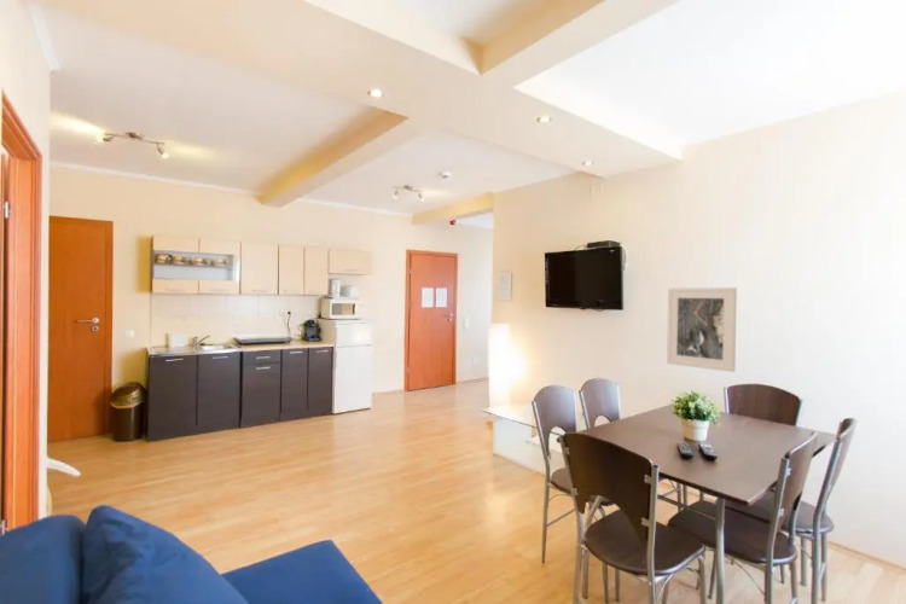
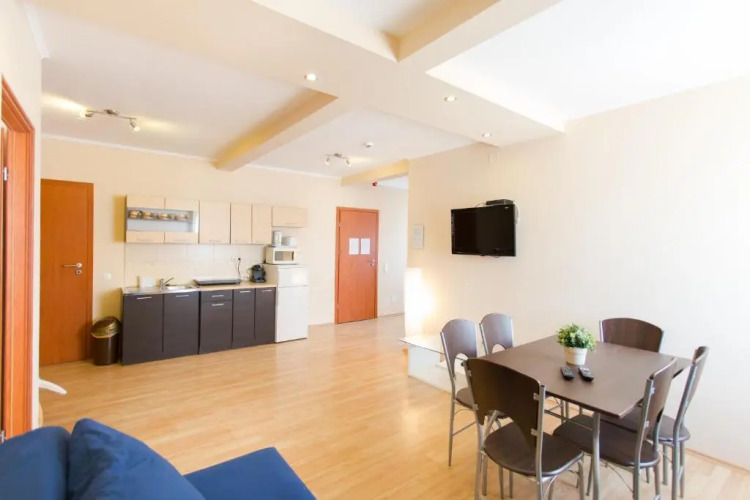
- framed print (699, 327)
